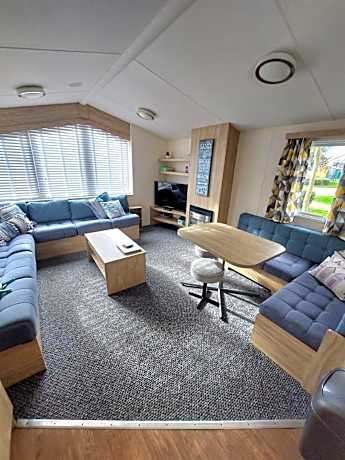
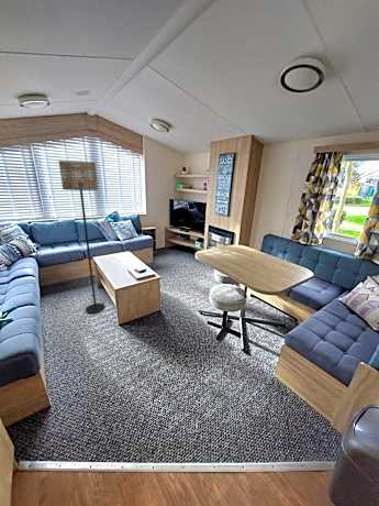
+ floor lamp (87, 243)
